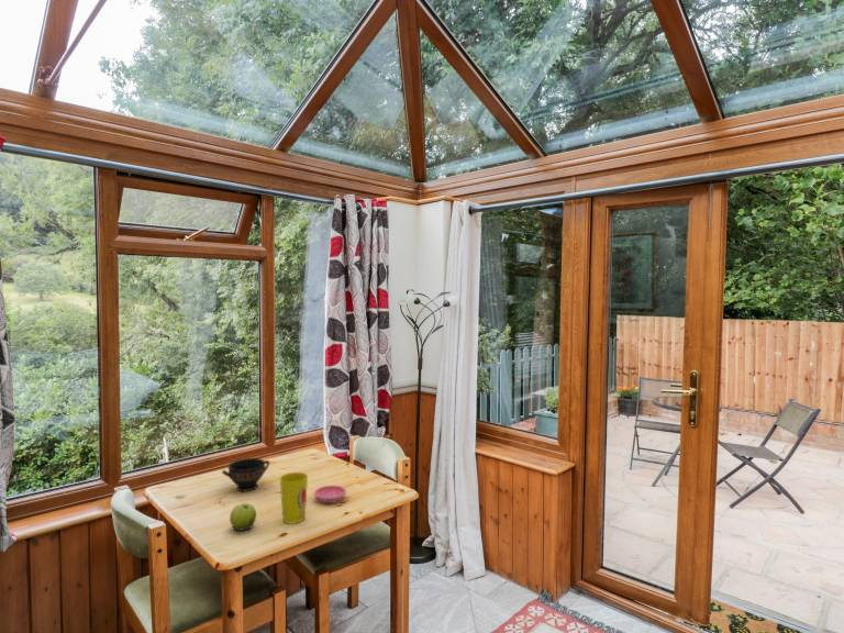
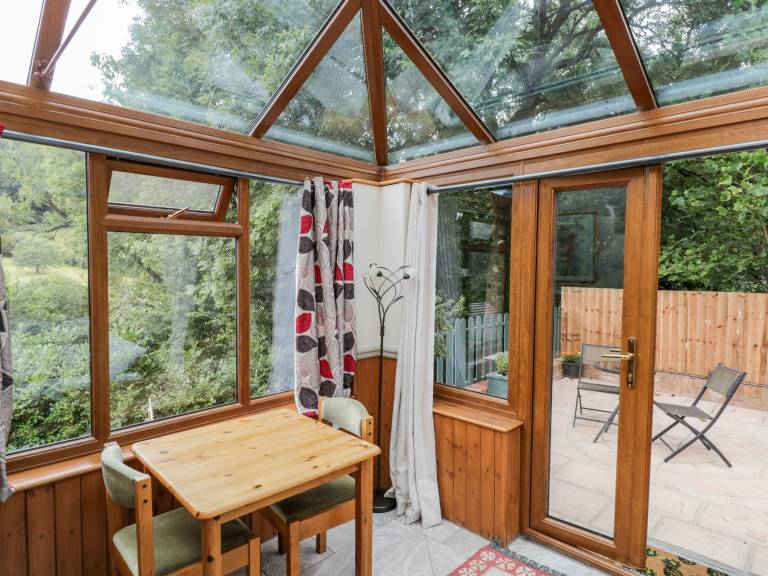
- fruit (243, 515)
- bowl (246, 475)
- saucer (330, 495)
- cup (293, 498)
